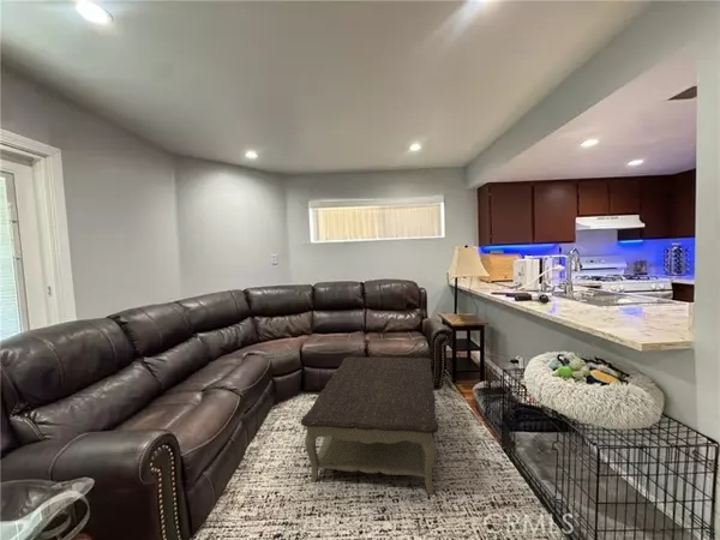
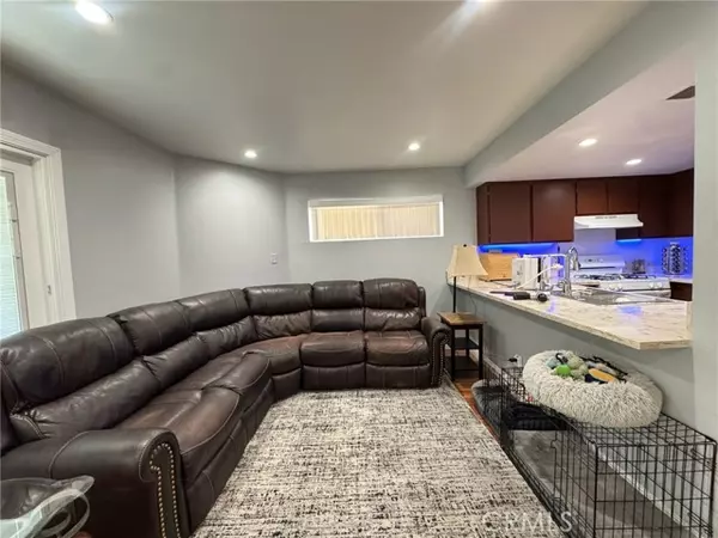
- coffee table (379, 408)
